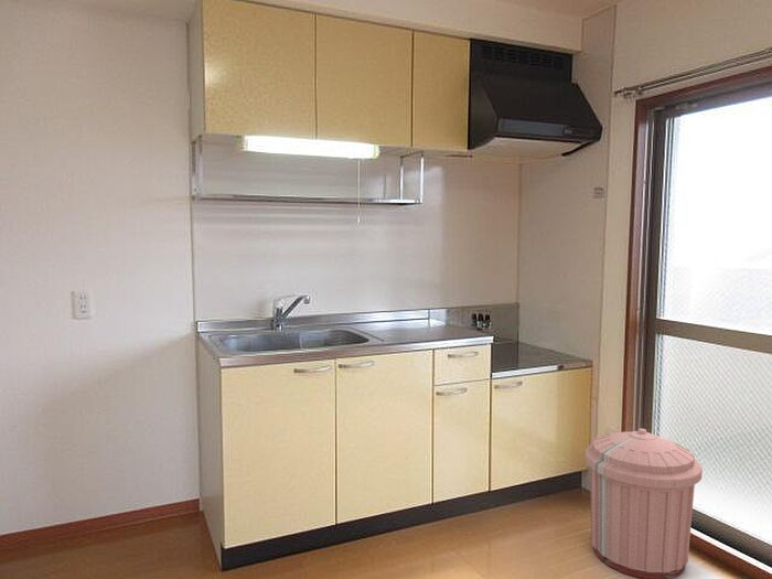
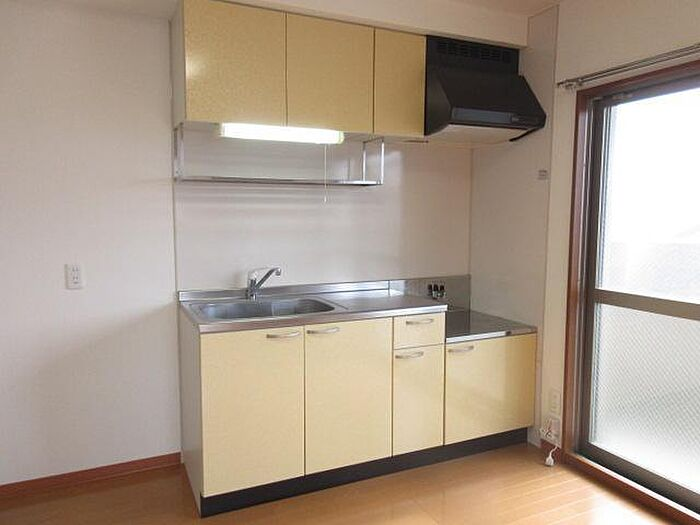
- trash can (640, 492)
